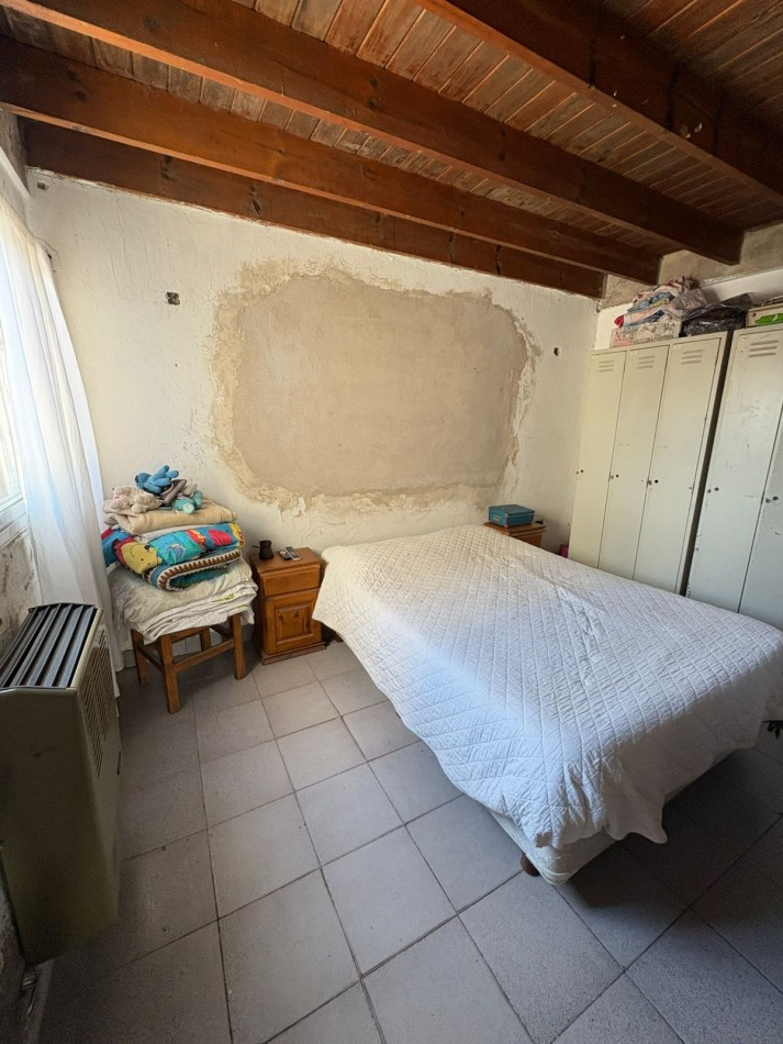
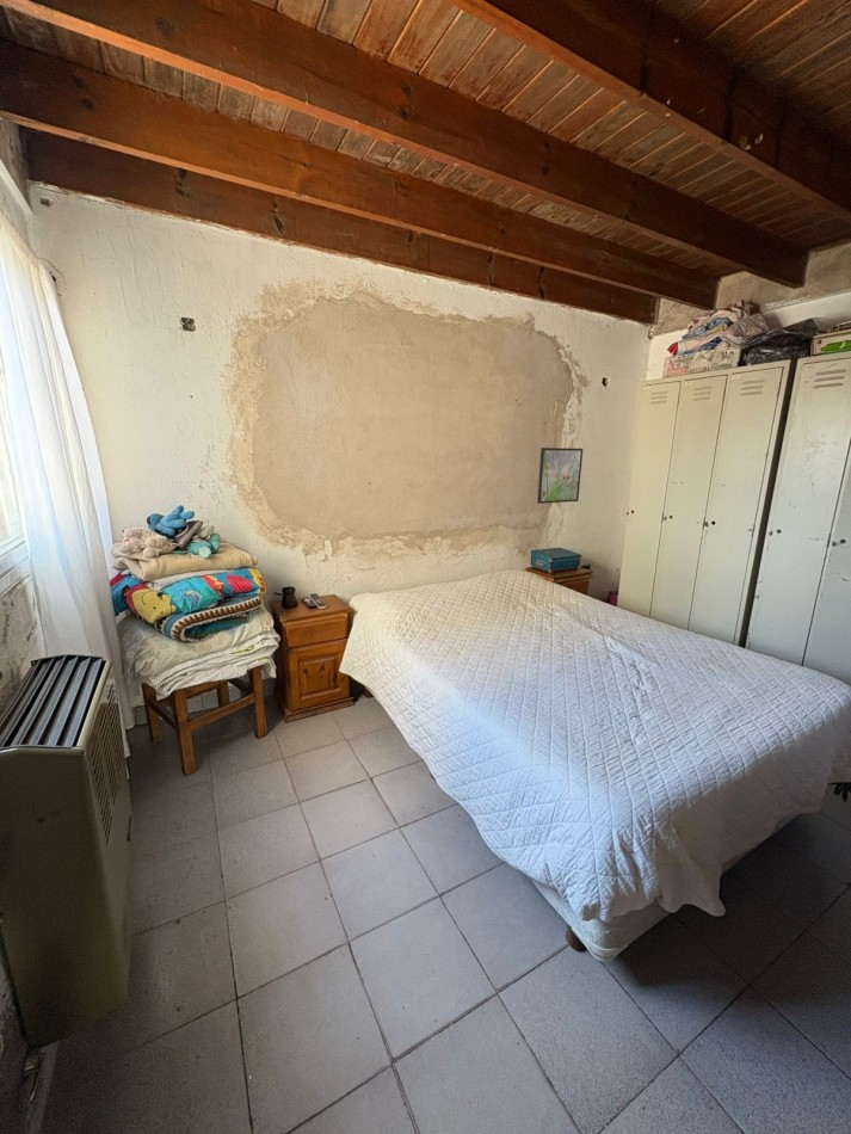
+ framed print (560, 475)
